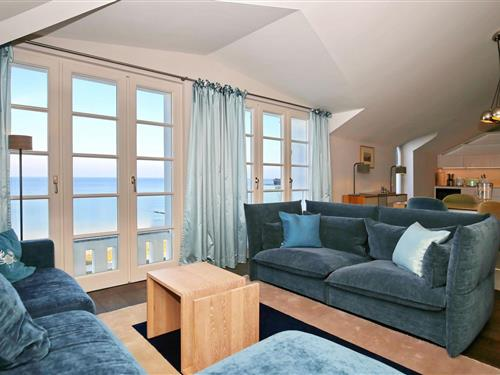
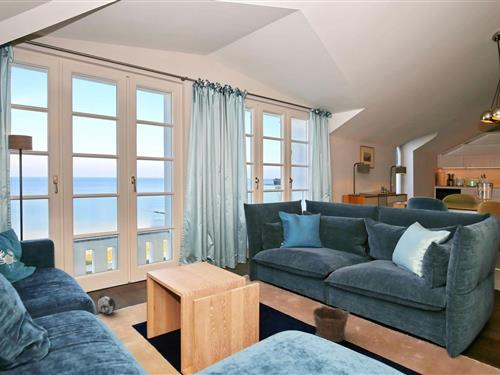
+ plush toy (106, 303)
+ clay pot (330, 318)
